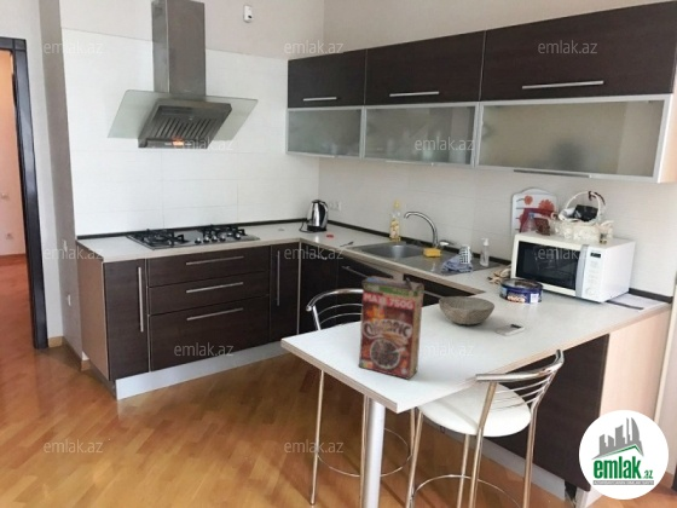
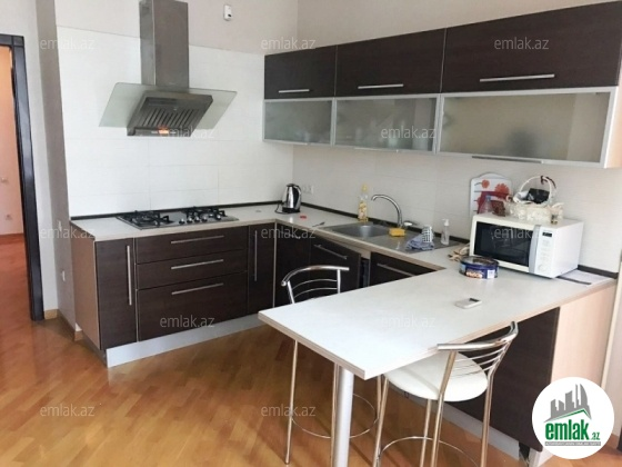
- cereal box (389, 322)
- bowl (465, 311)
